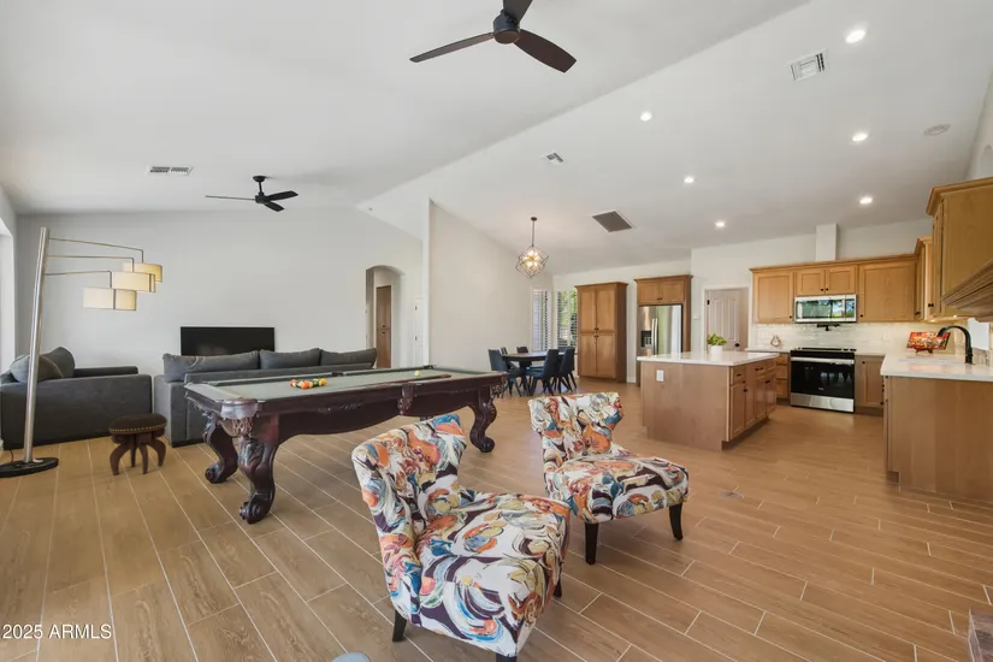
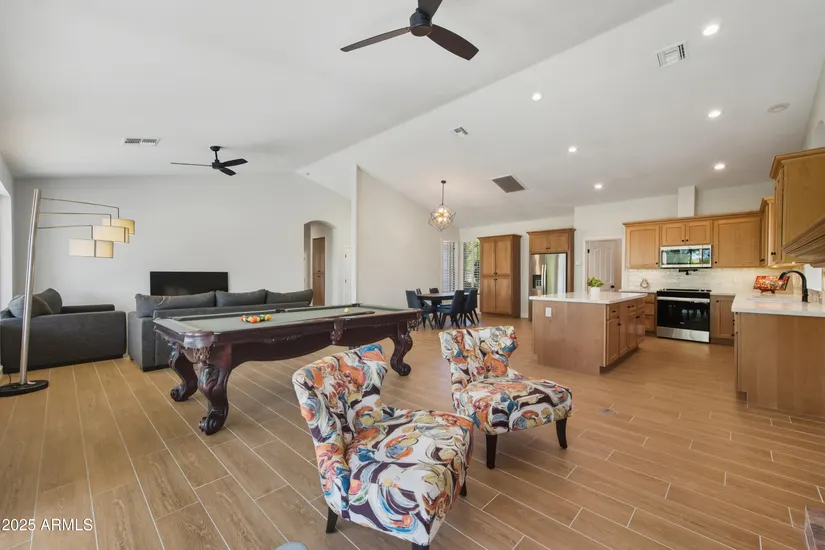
- footstool (138, 442)
